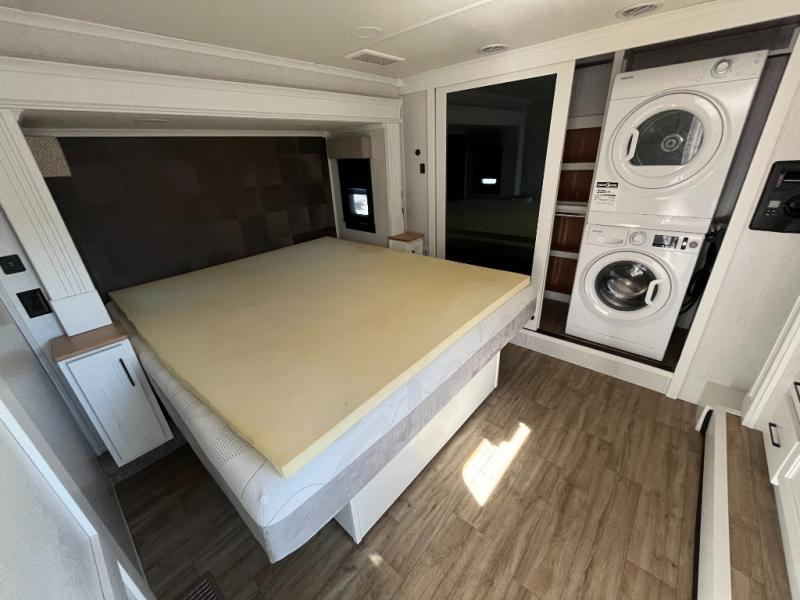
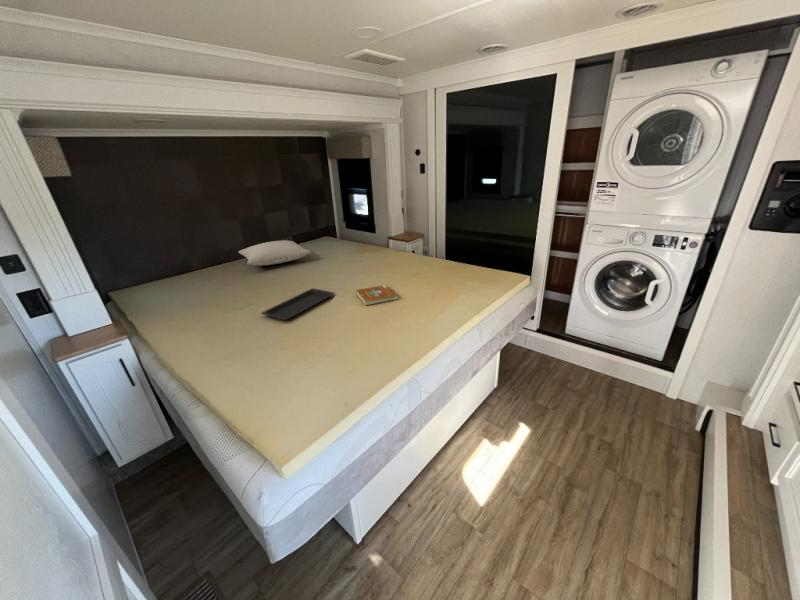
+ pillow (273, 252)
+ book (376, 294)
+ serving tray (300, 303)
